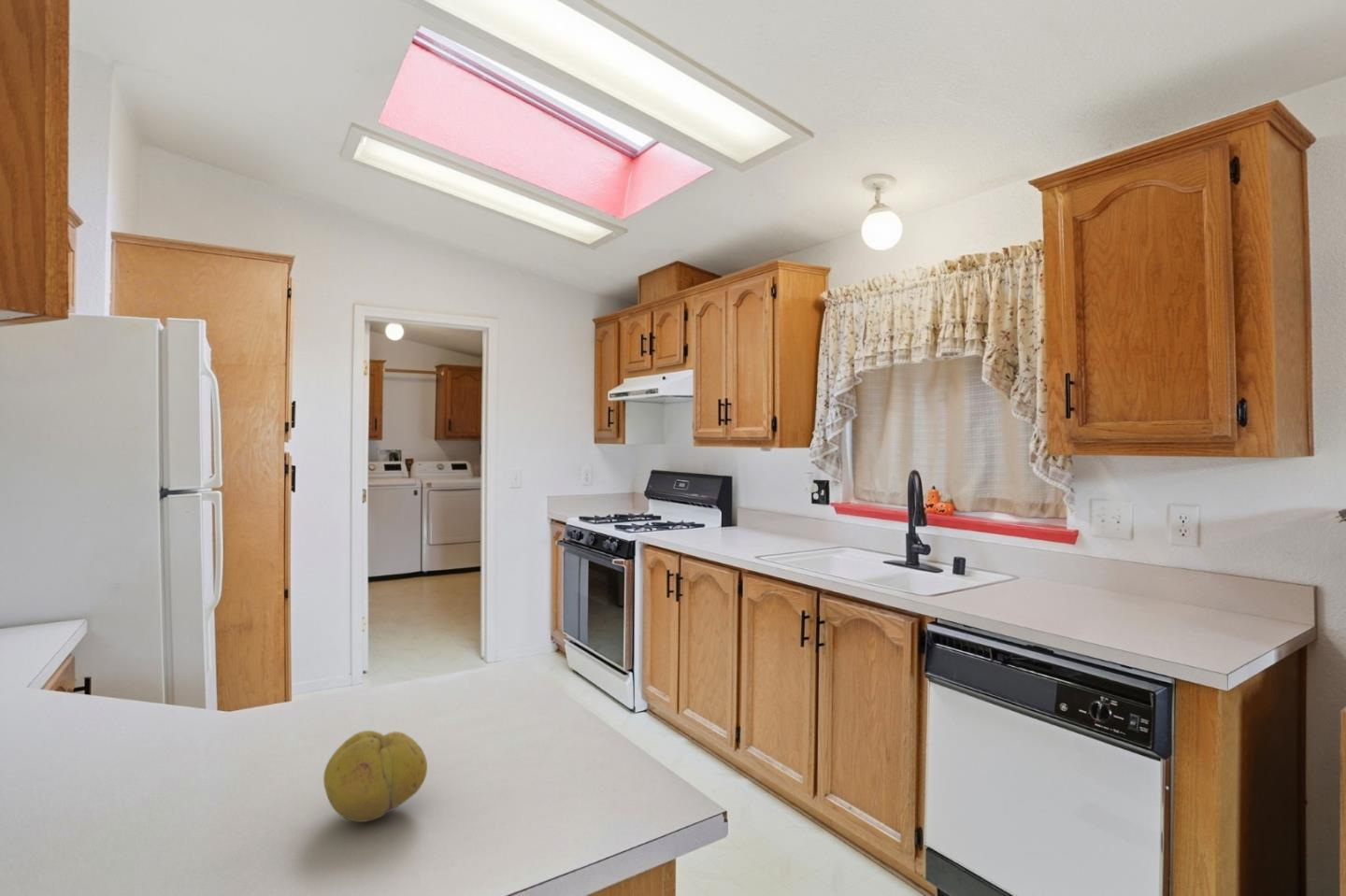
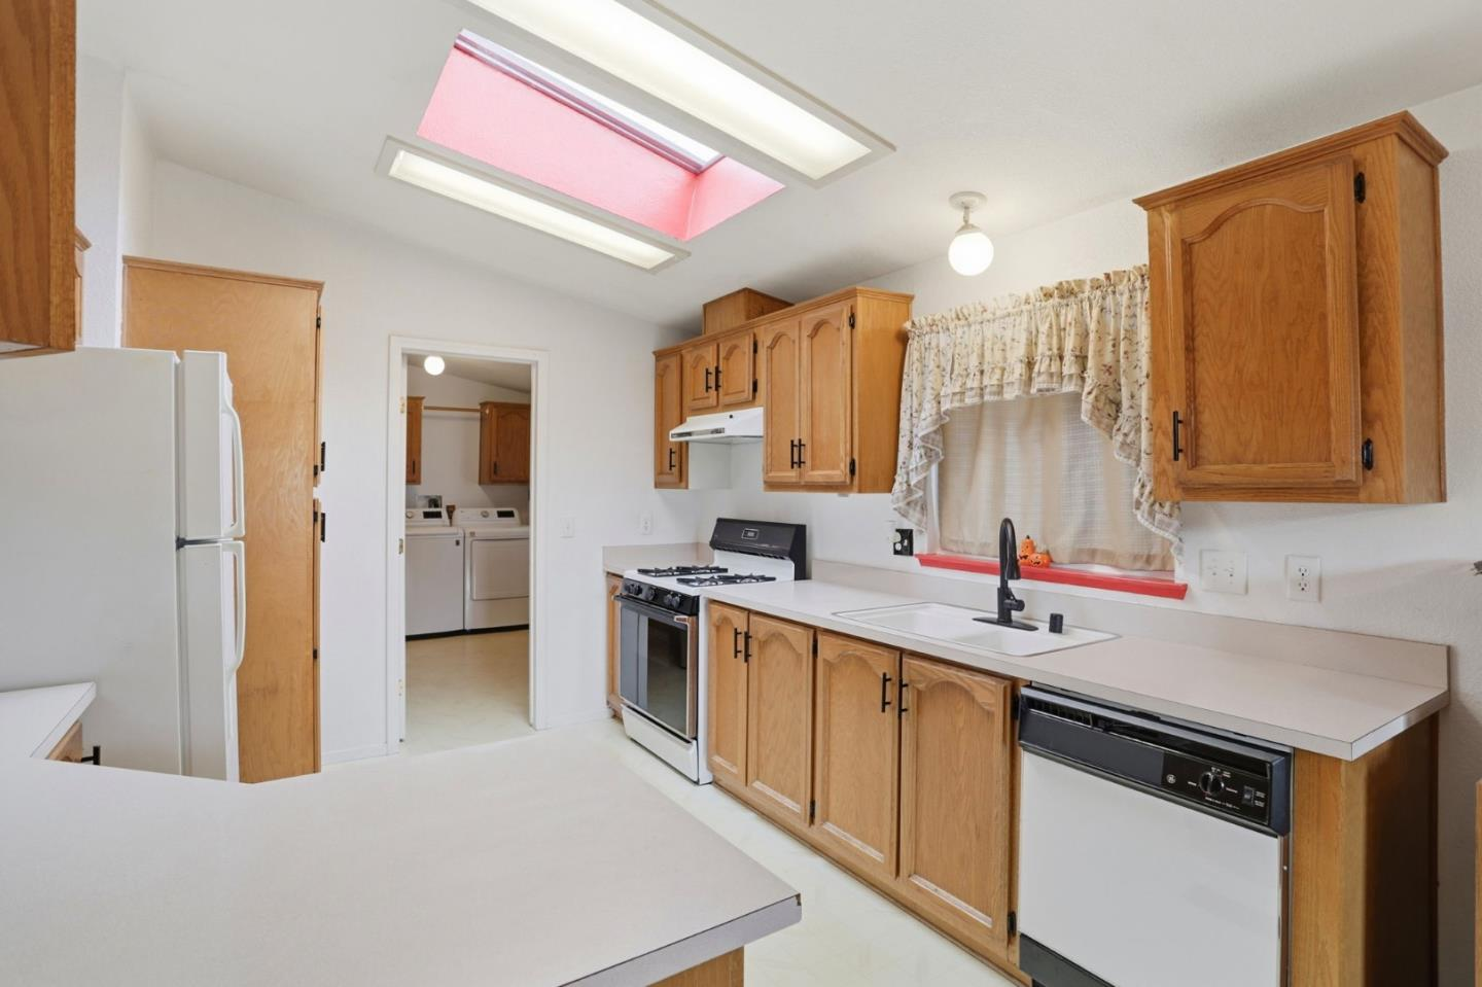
- fruit (374, 775)
